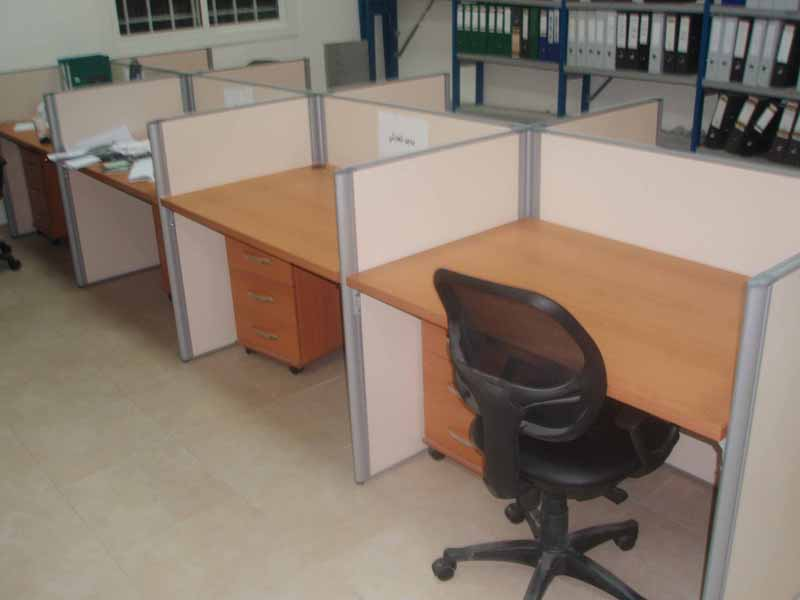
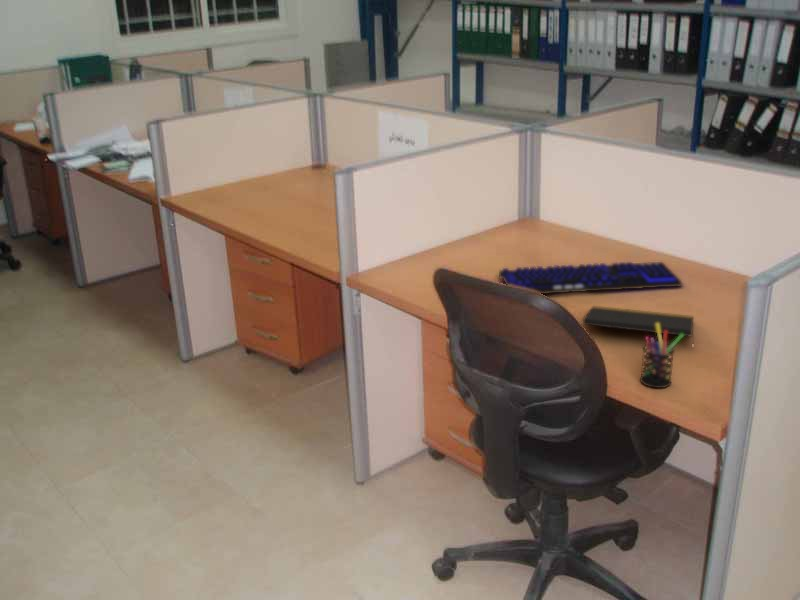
+ keyboard (588, 277)
+ notepad (639, 320)
+ pen holder (662, 354)
